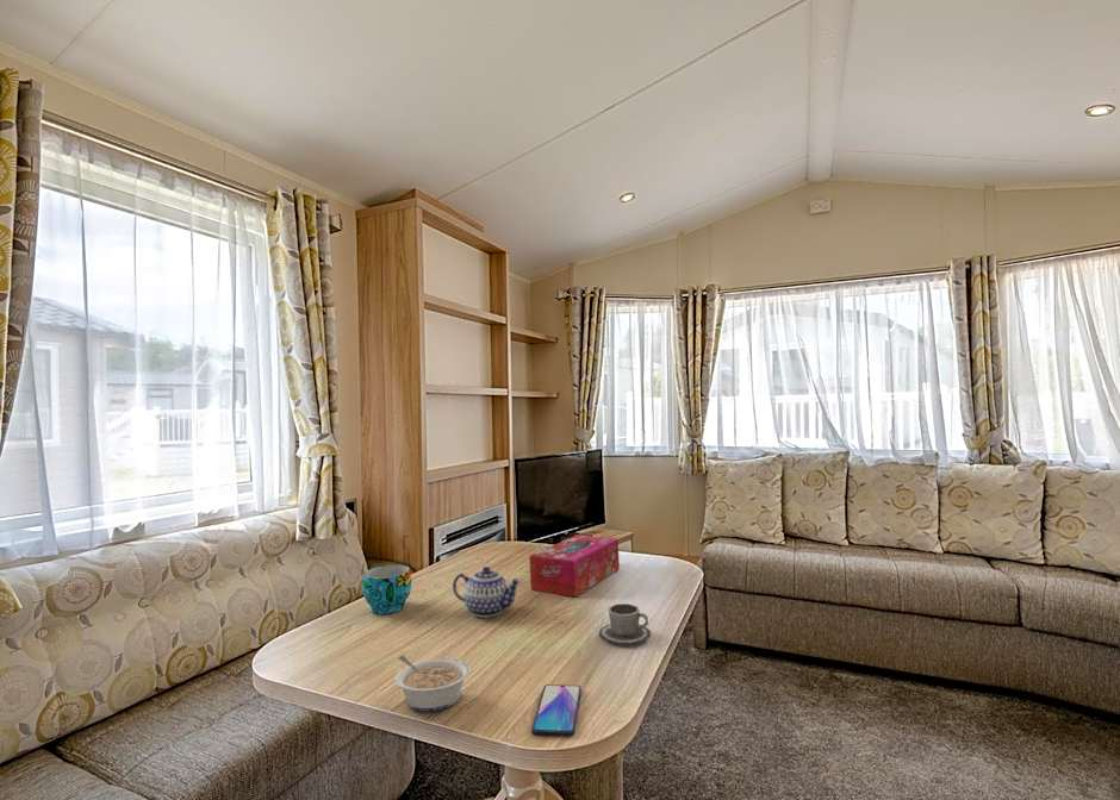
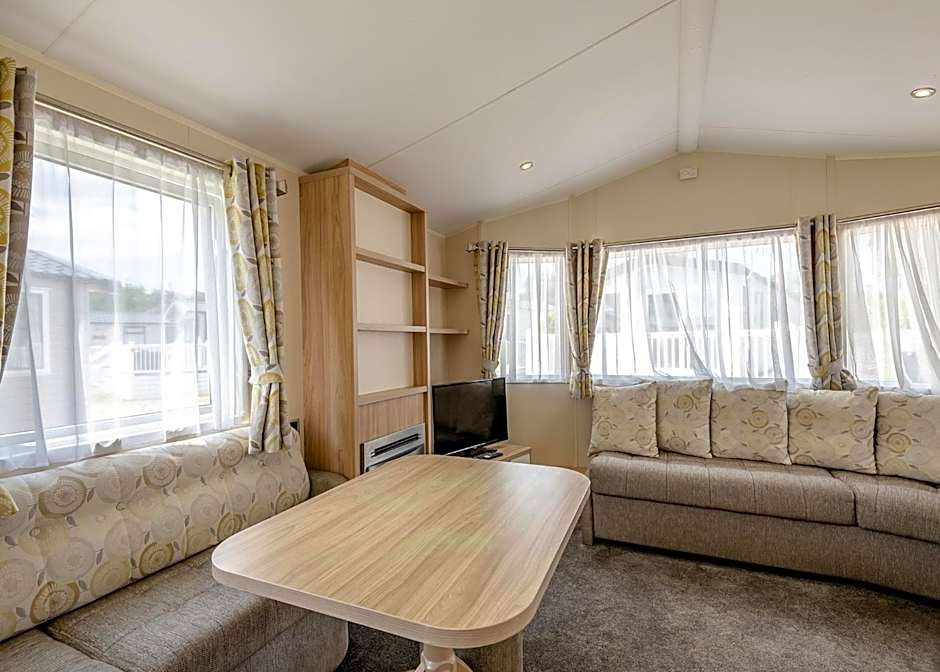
- legume (430, 683)
- cup (385, 589)
- teapot (486, 589)
- cup (624, 621)
- smartphone (558, 707)
- tissue box (575, 562)
